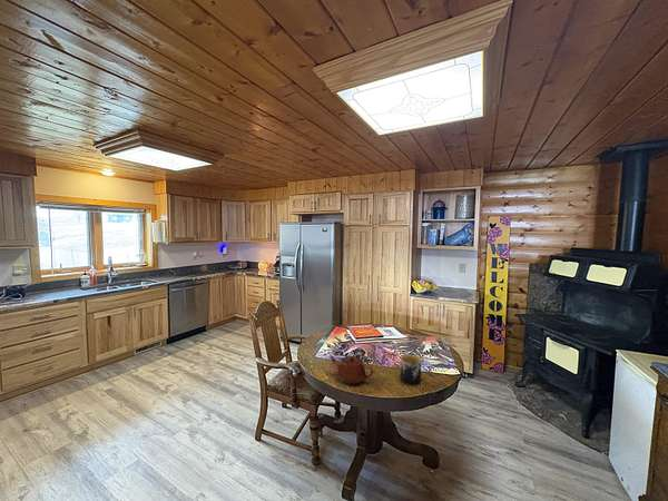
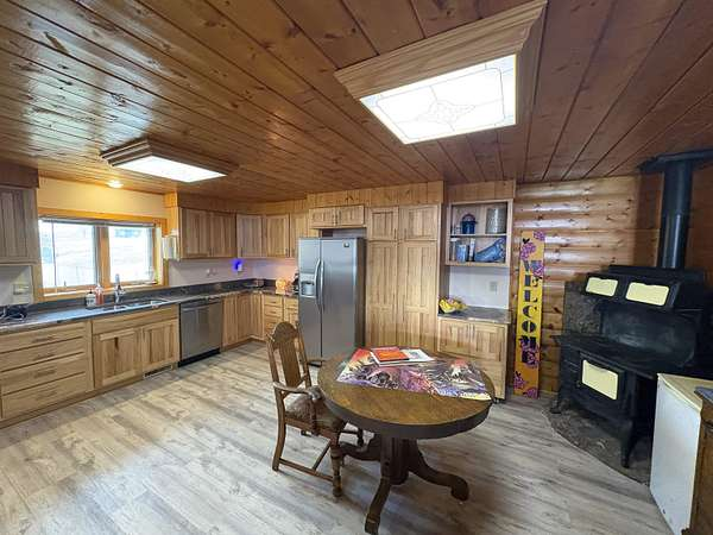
- mug (410, 370)
- teapot (350, 366)
